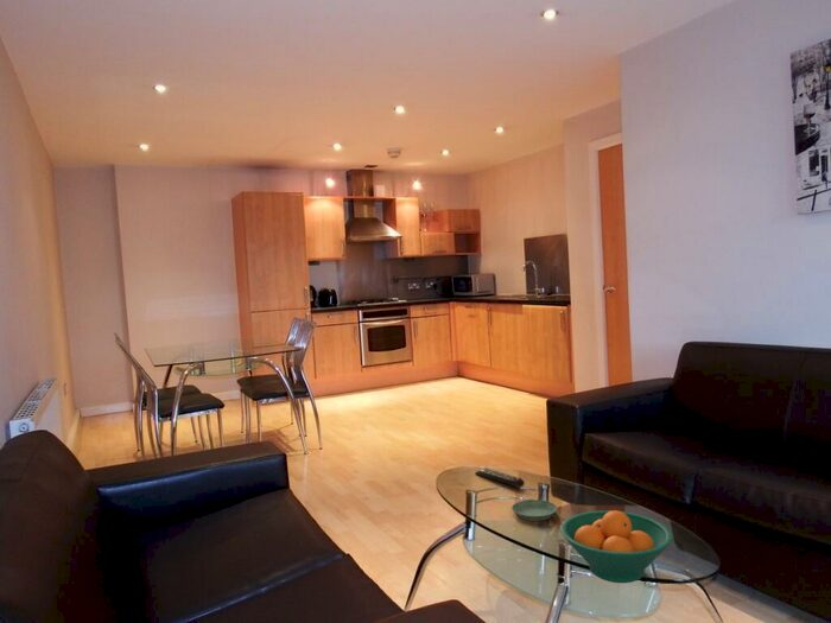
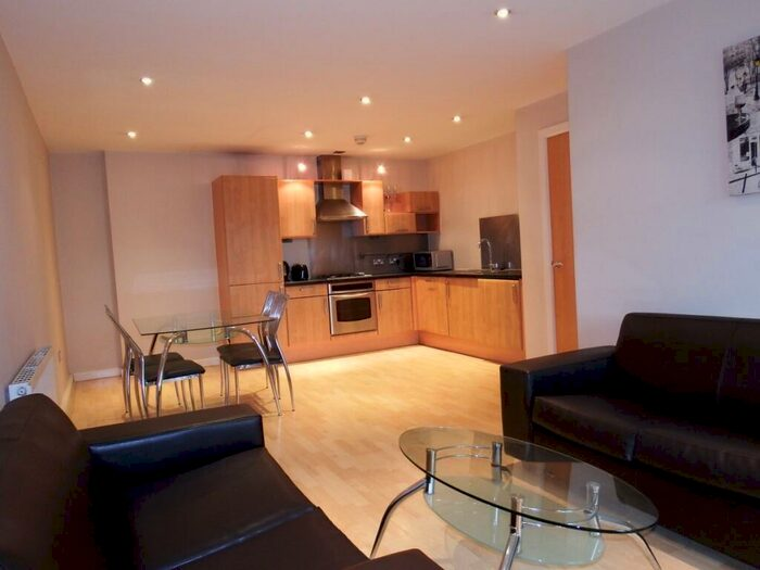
- remote control (499, 477)
- fruit bowl (615, 541)
- saucer (534, 510)
